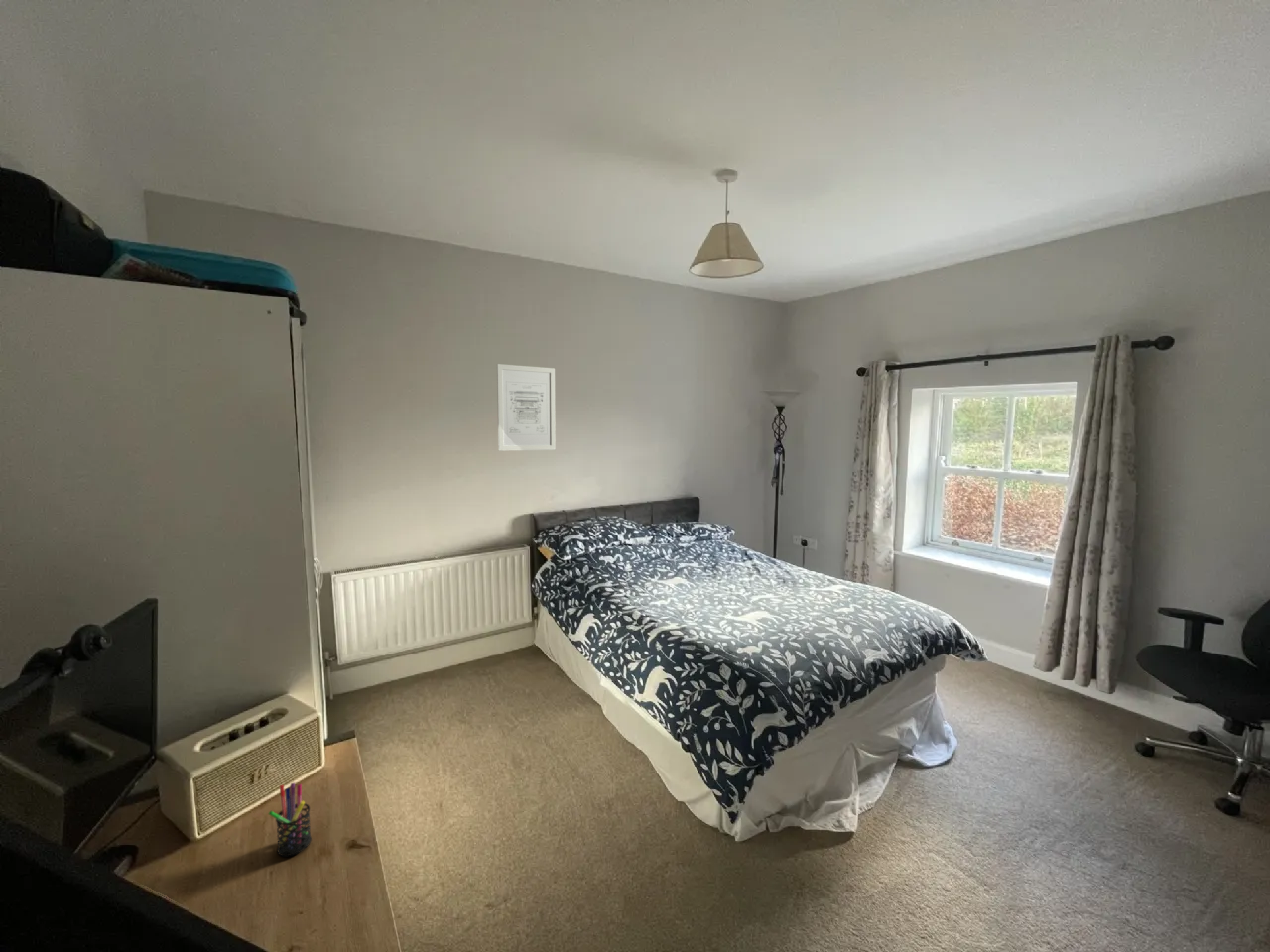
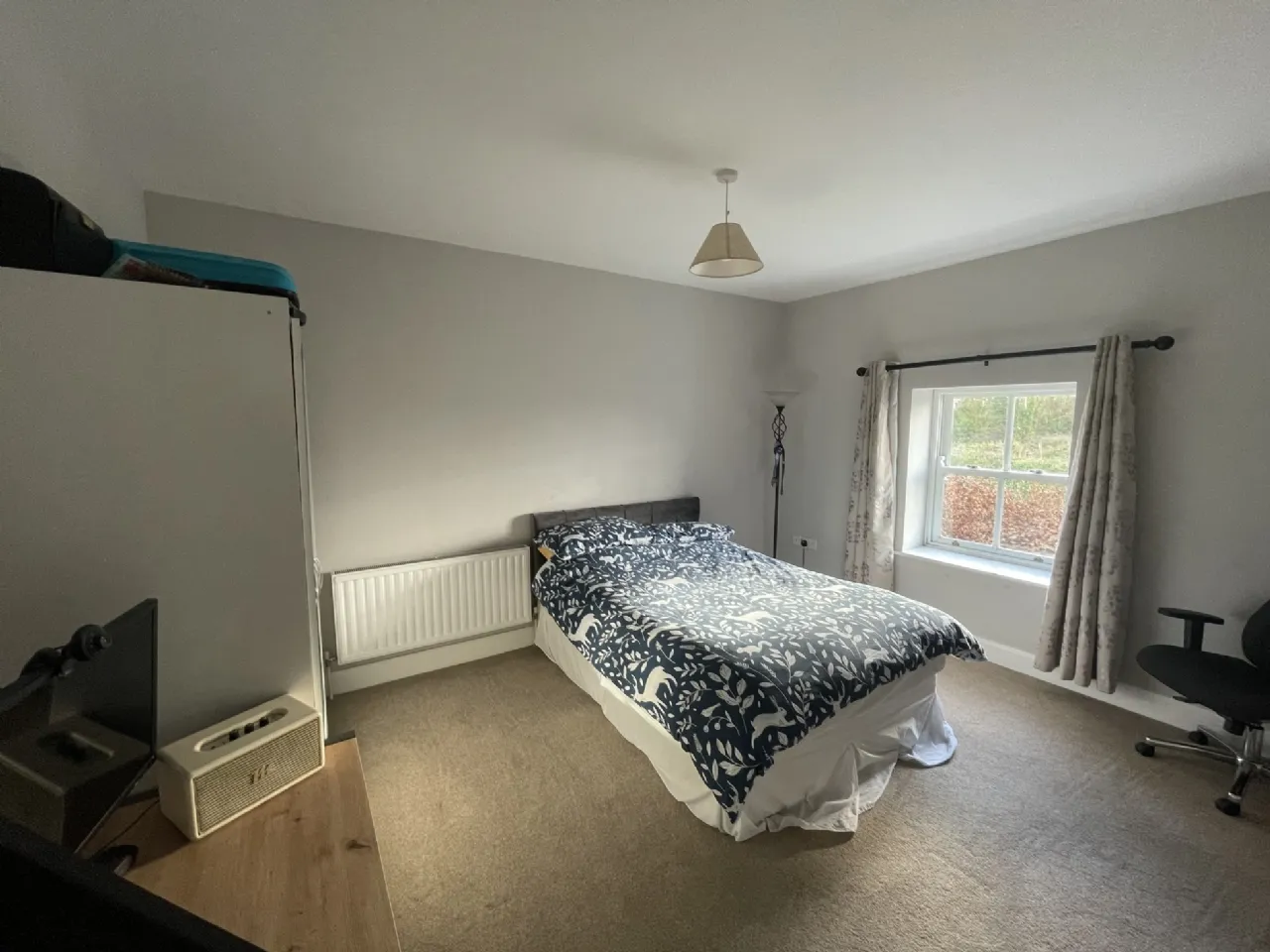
- wall art (527, 409)
- pen holder (288, 819)
